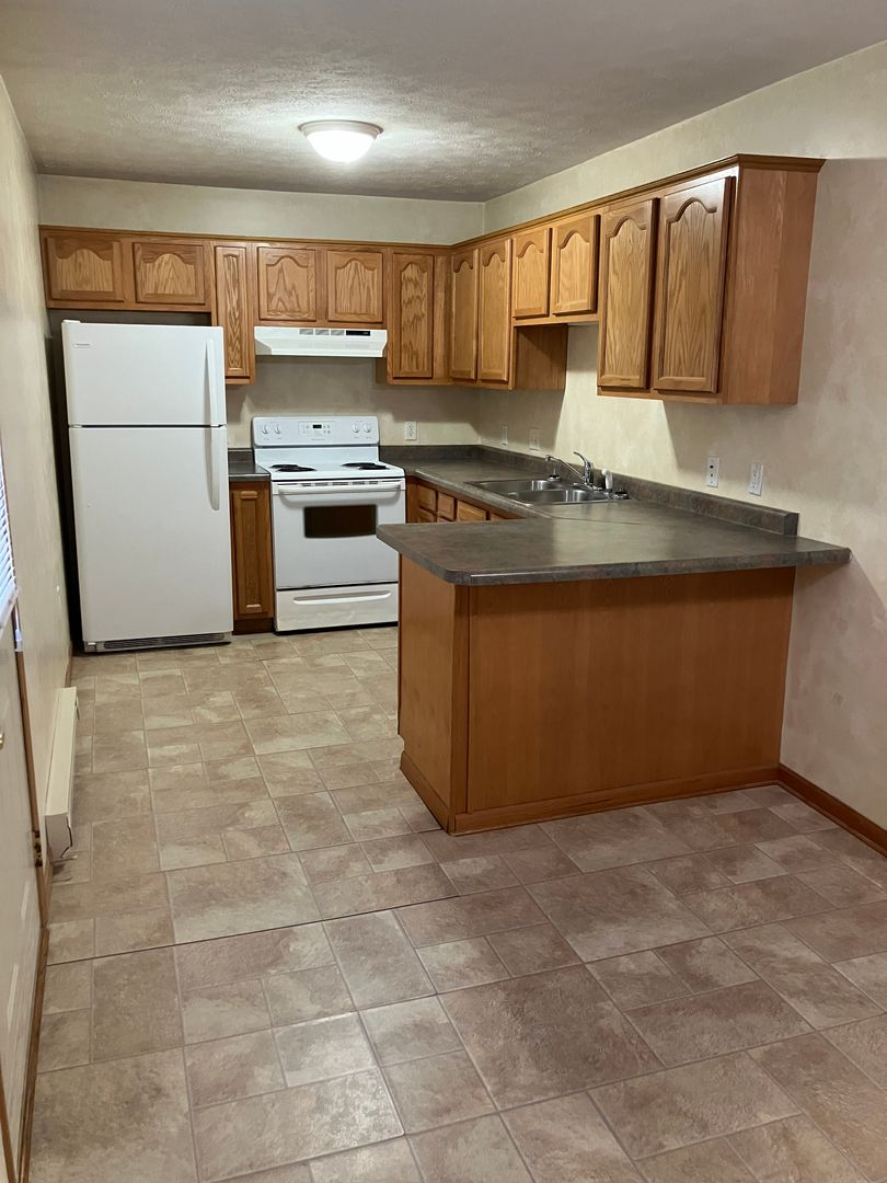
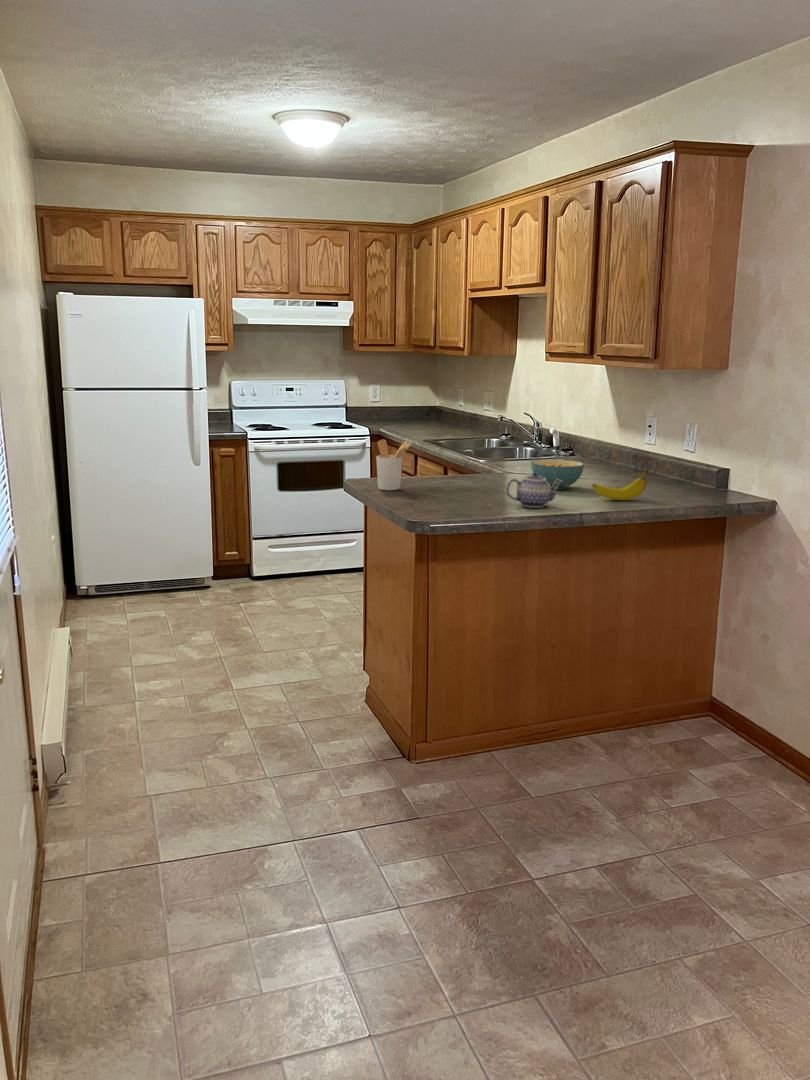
+ fruit (620, 488)
+ cereal bowl (557, 475)
+ teapot (534, 489)
+ utensil holder (394, 464)
